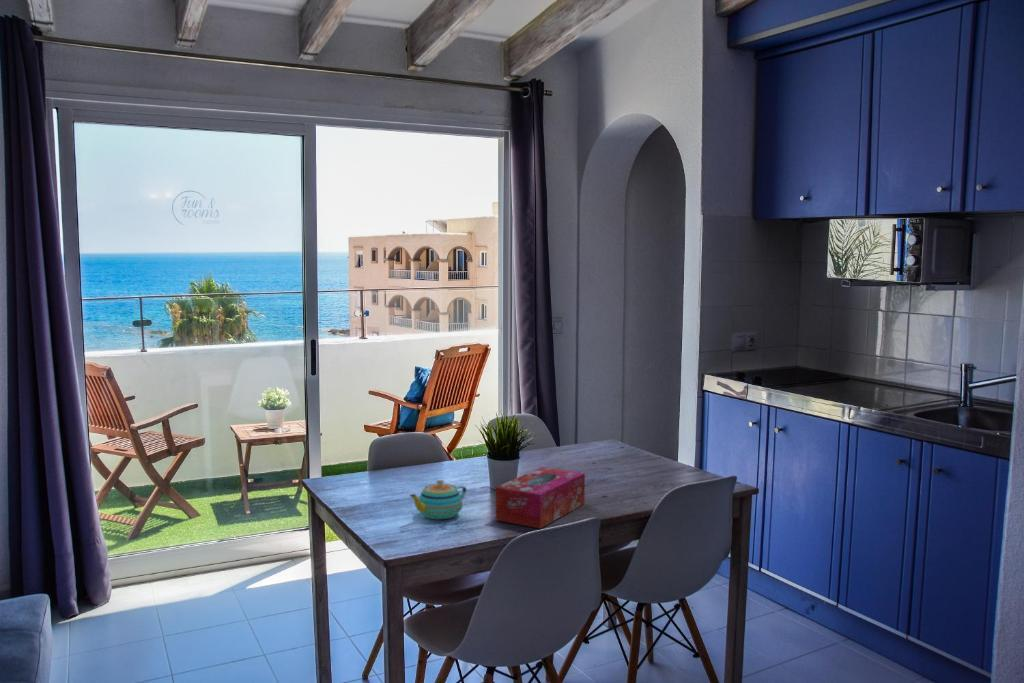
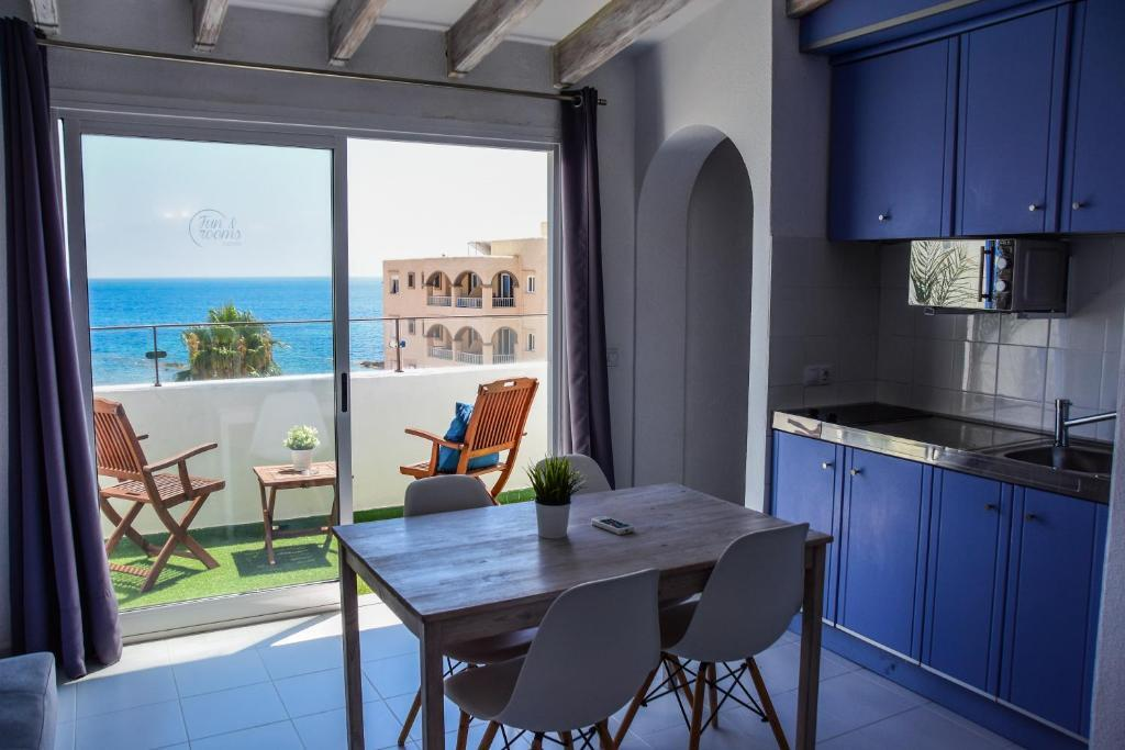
- teapot (438, 498)
- tissue box (541, 495)
